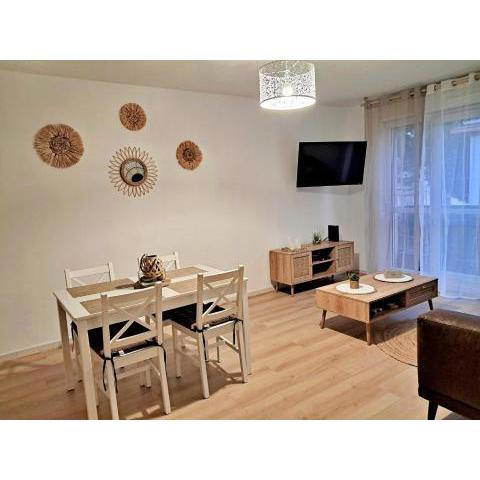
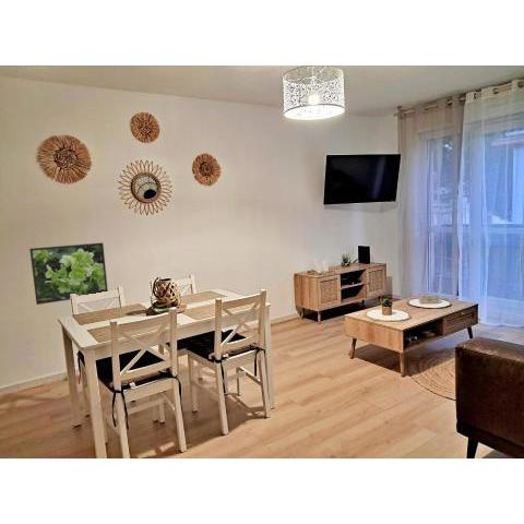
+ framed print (71, 272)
